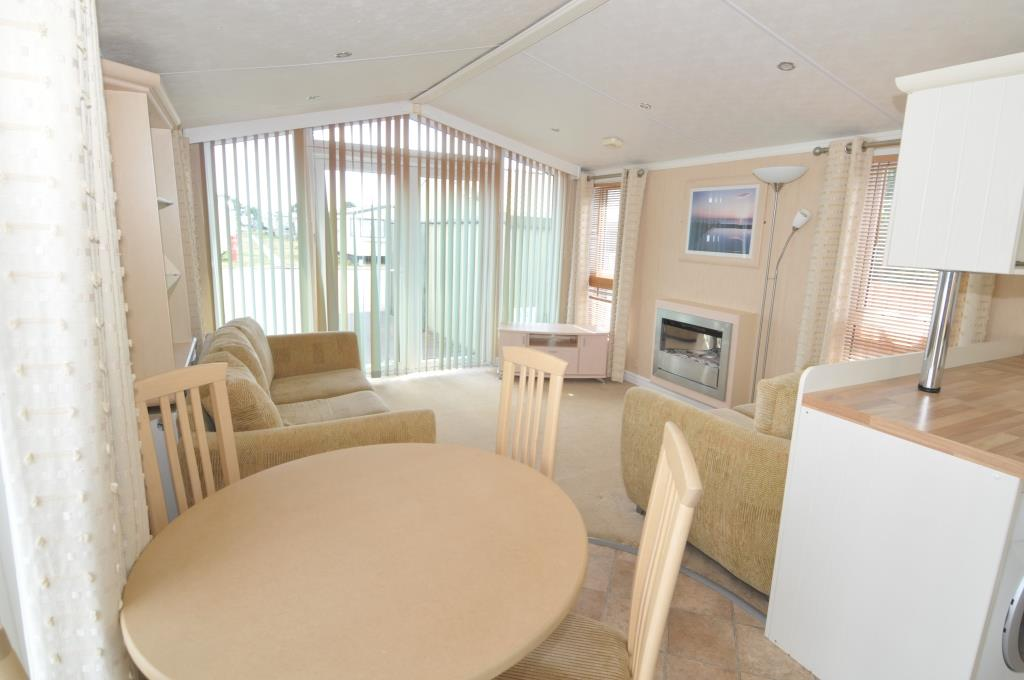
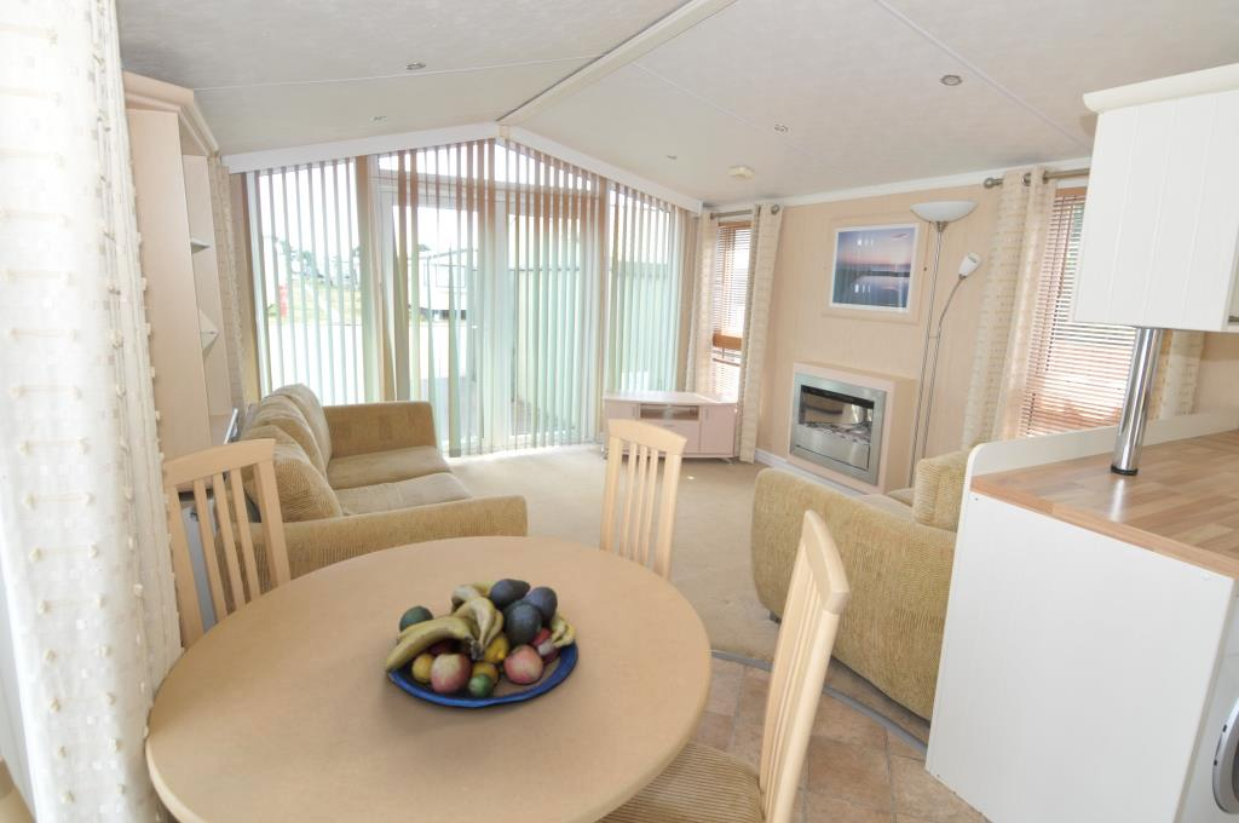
+ fruit bowl (485, 623)
